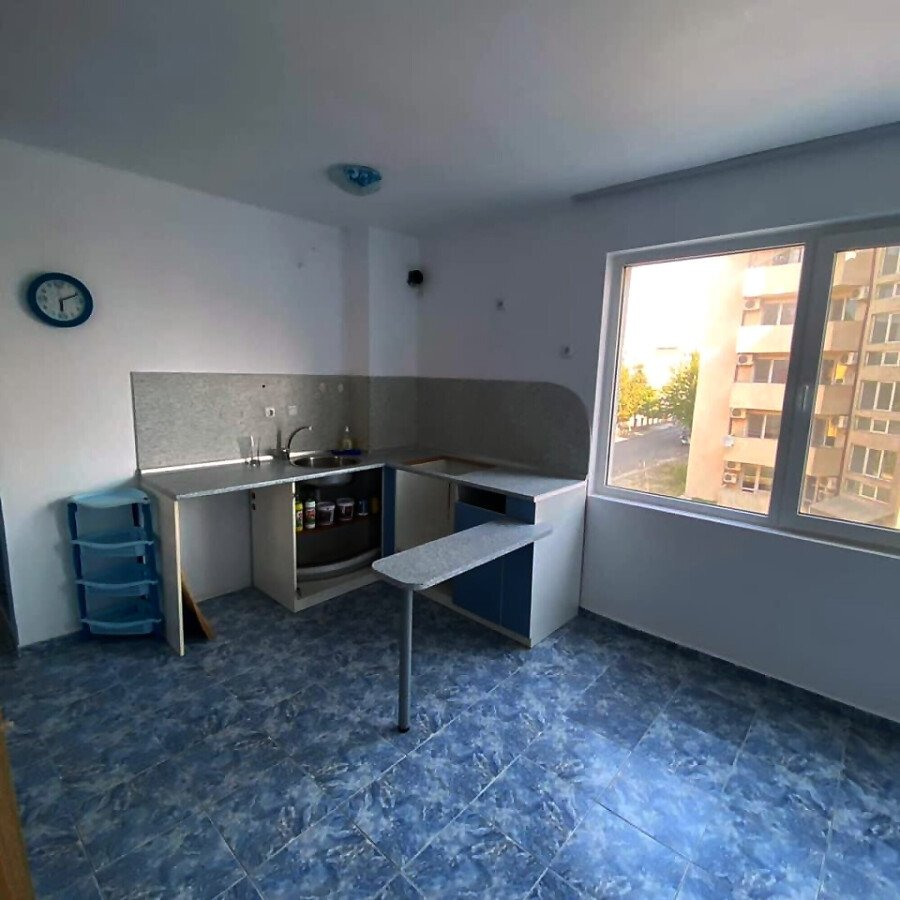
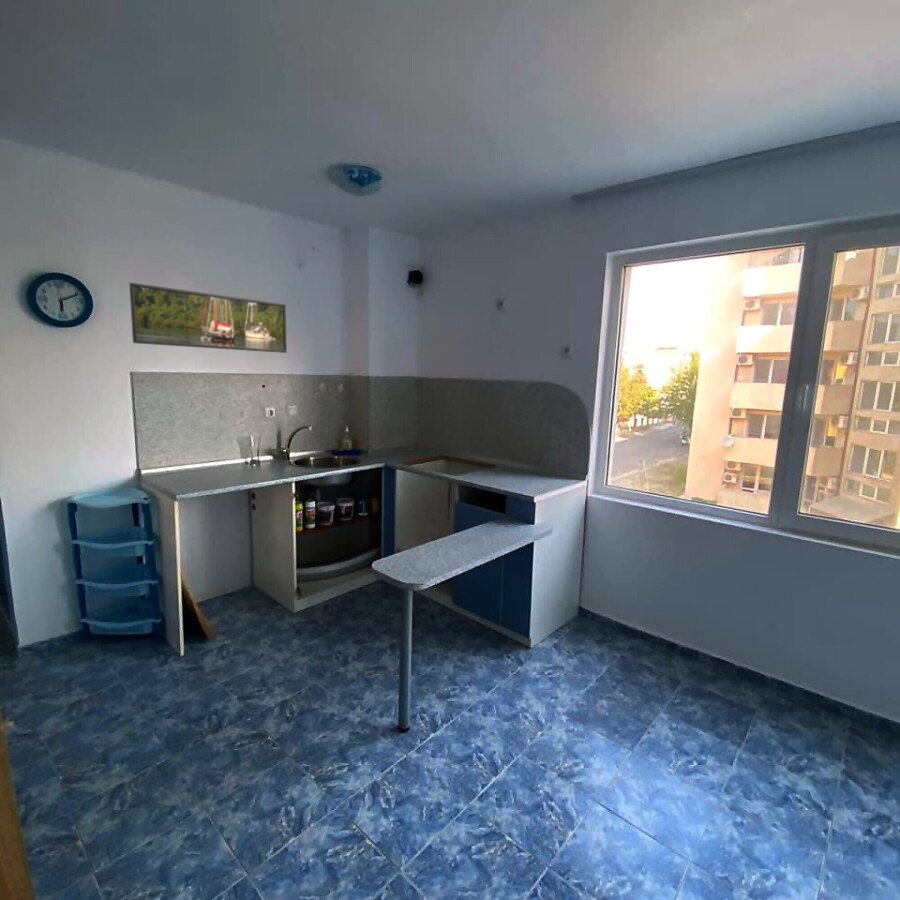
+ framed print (216, 321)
